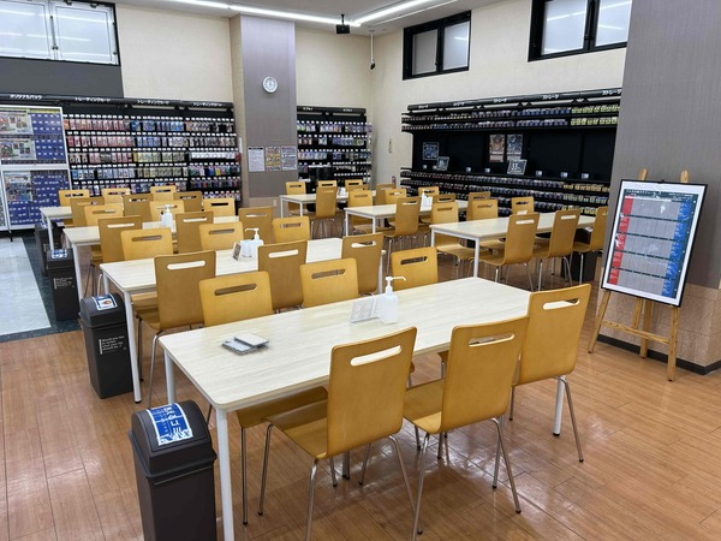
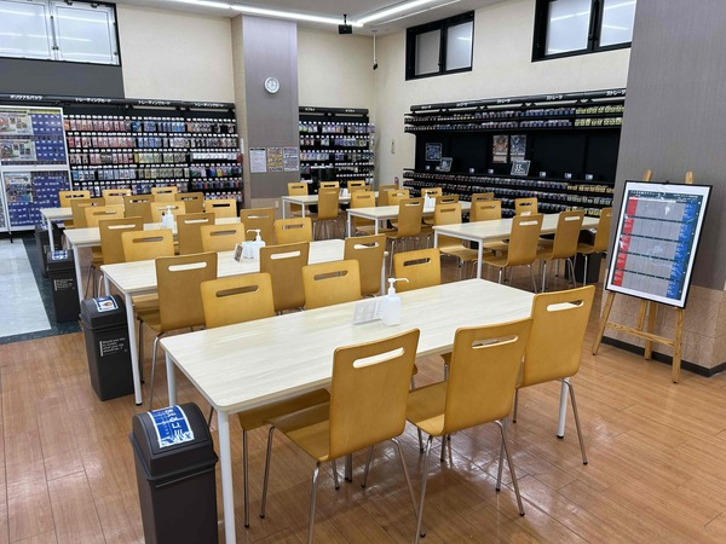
- smartphone (245, 341)
